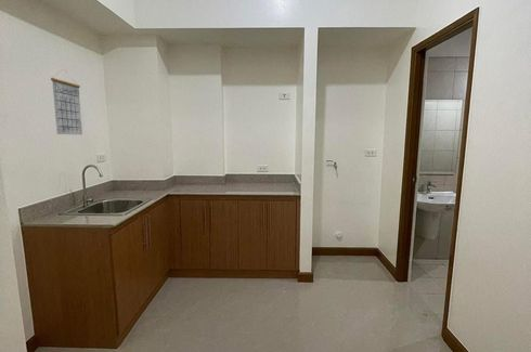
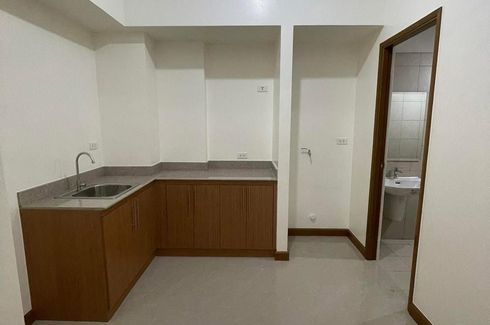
- calendar (67, 102)
